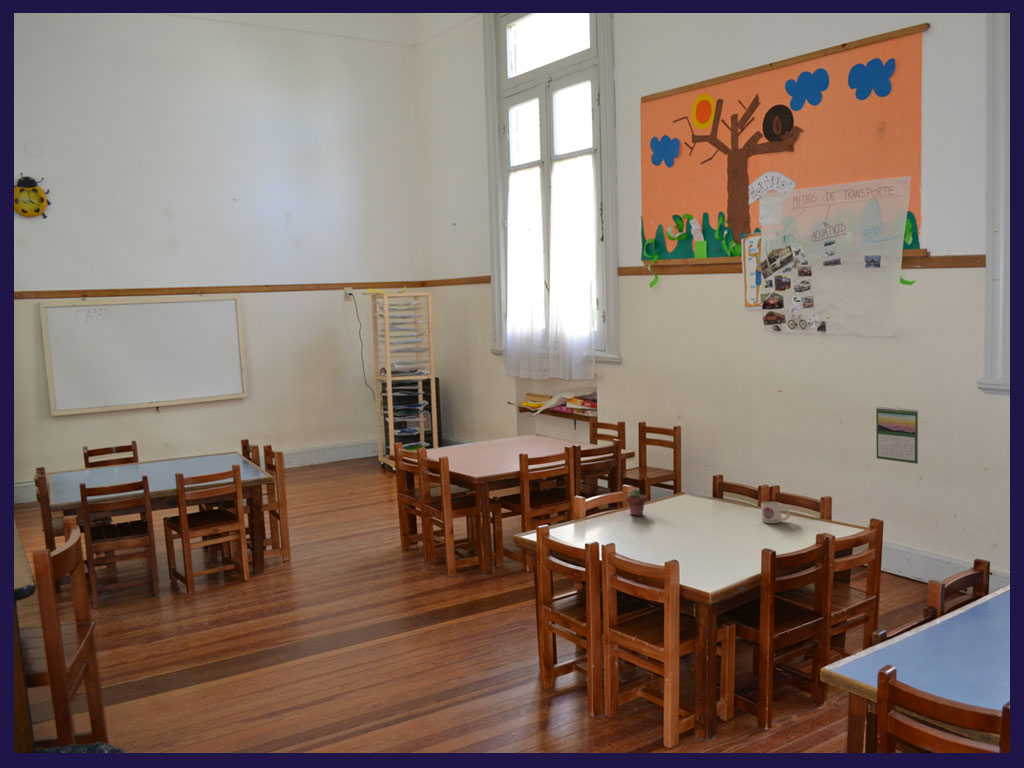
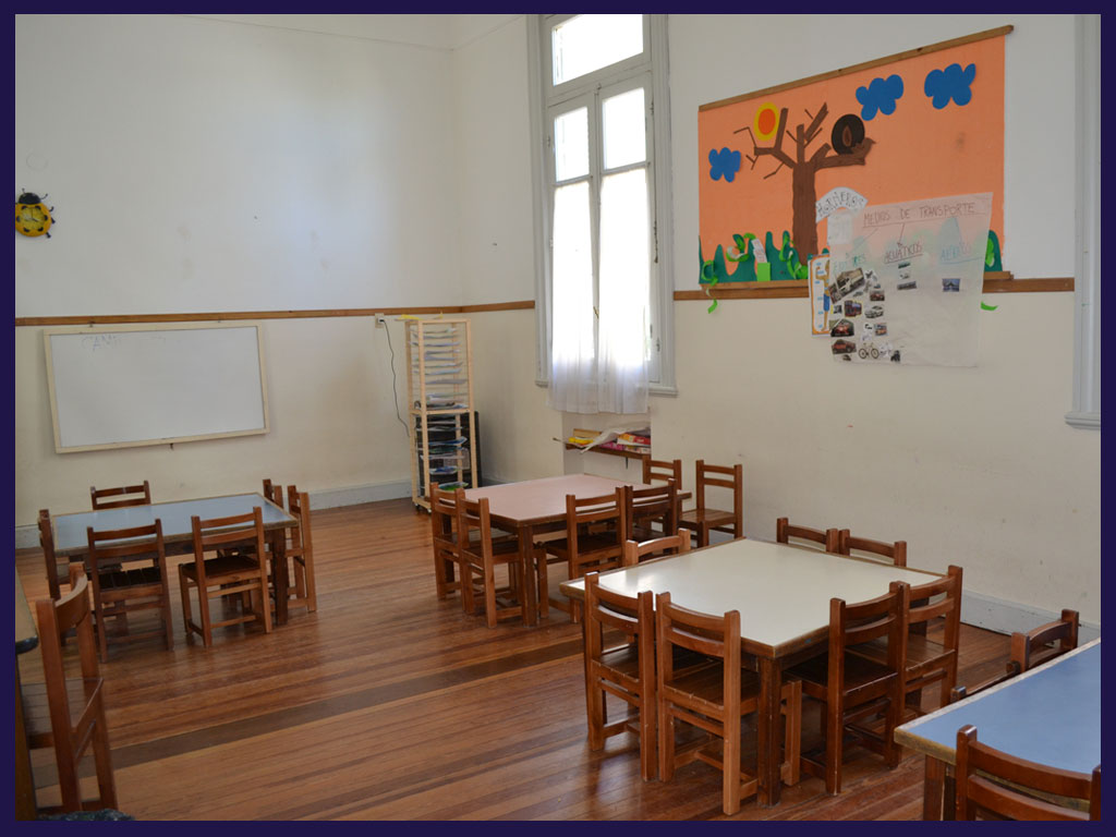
- calendar (896, 434)
- potted succulent (636, 501)
- mug (775, 512)
